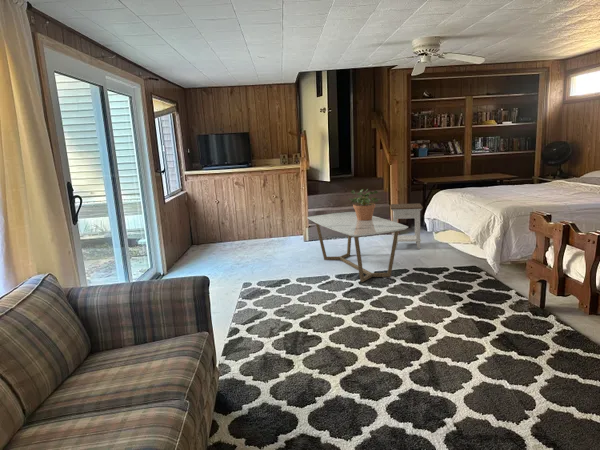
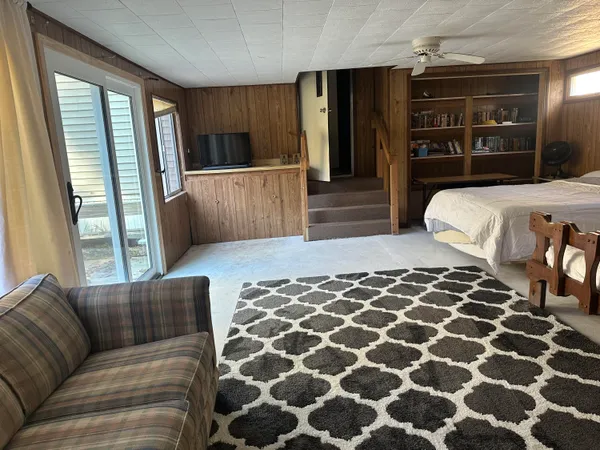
- coffee table (355, 244)
- nightstand (406, 218)
- potted plant (366, 204)
